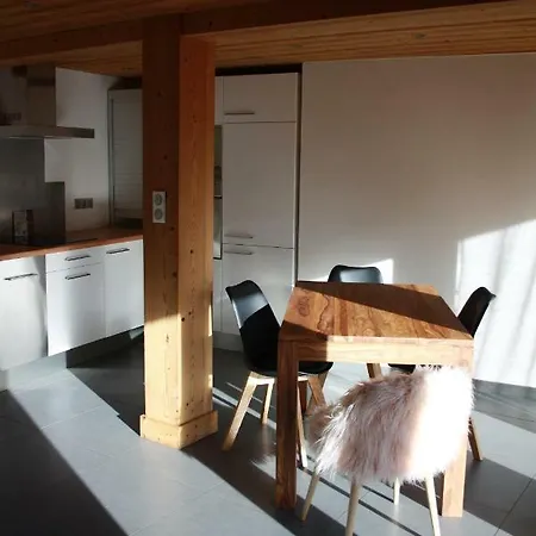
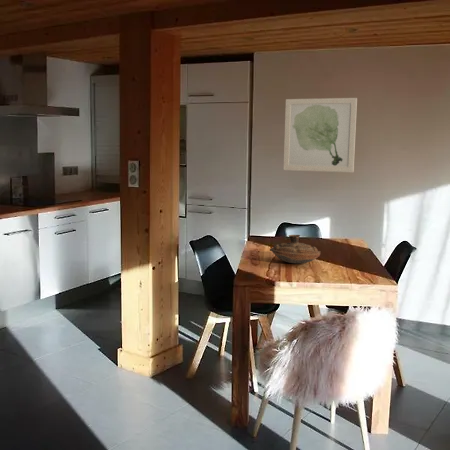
+ decorative bowl (295, 248)
+ wall art (319, 135)
